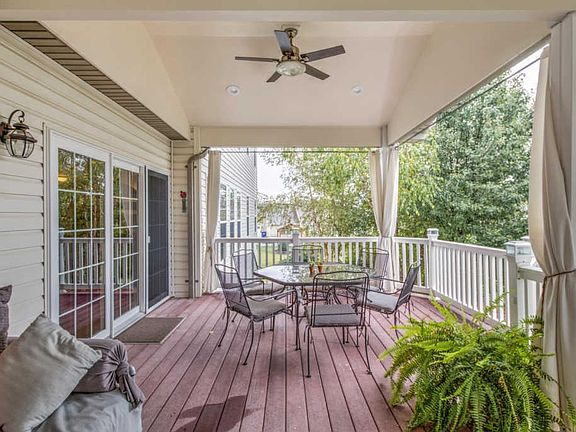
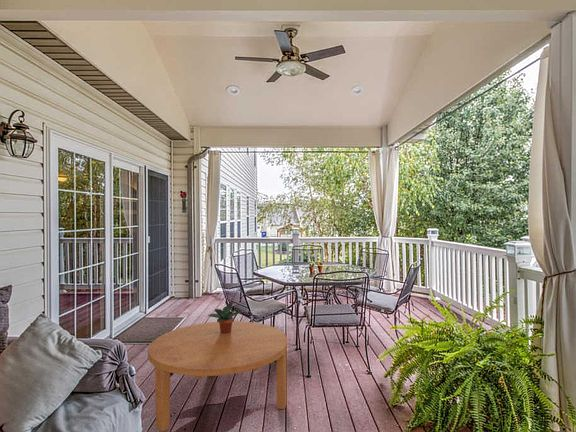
+ coffee table (220, 370)
+ potted plant (225, 316)
